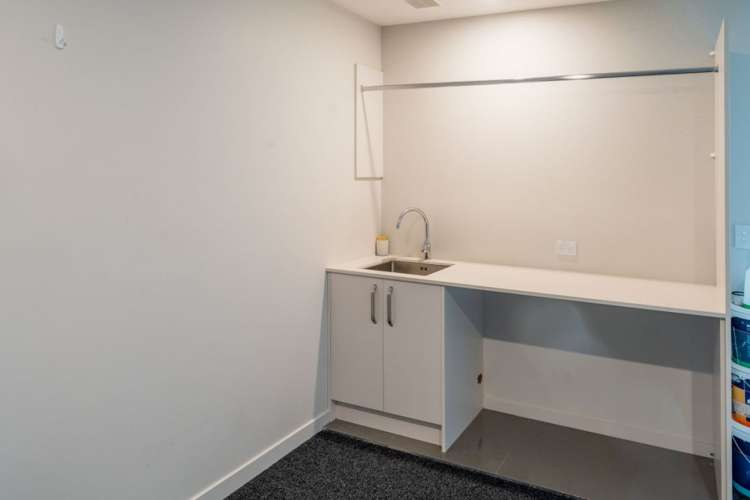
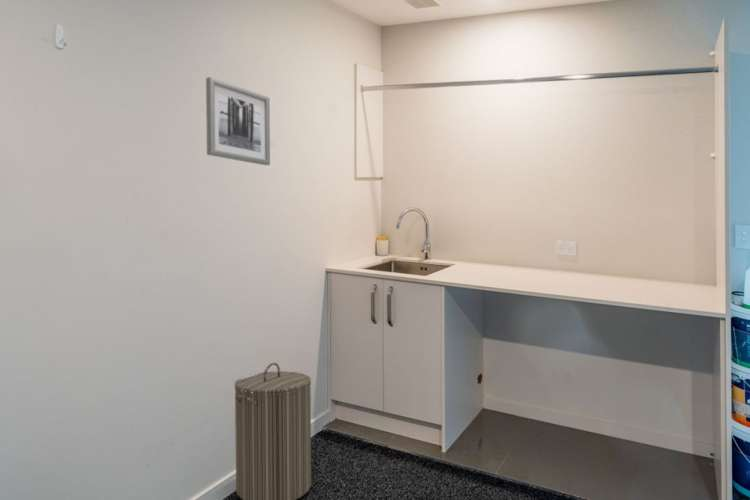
+ laundry hamper (273, 425)
+ wall art (240, 124)
